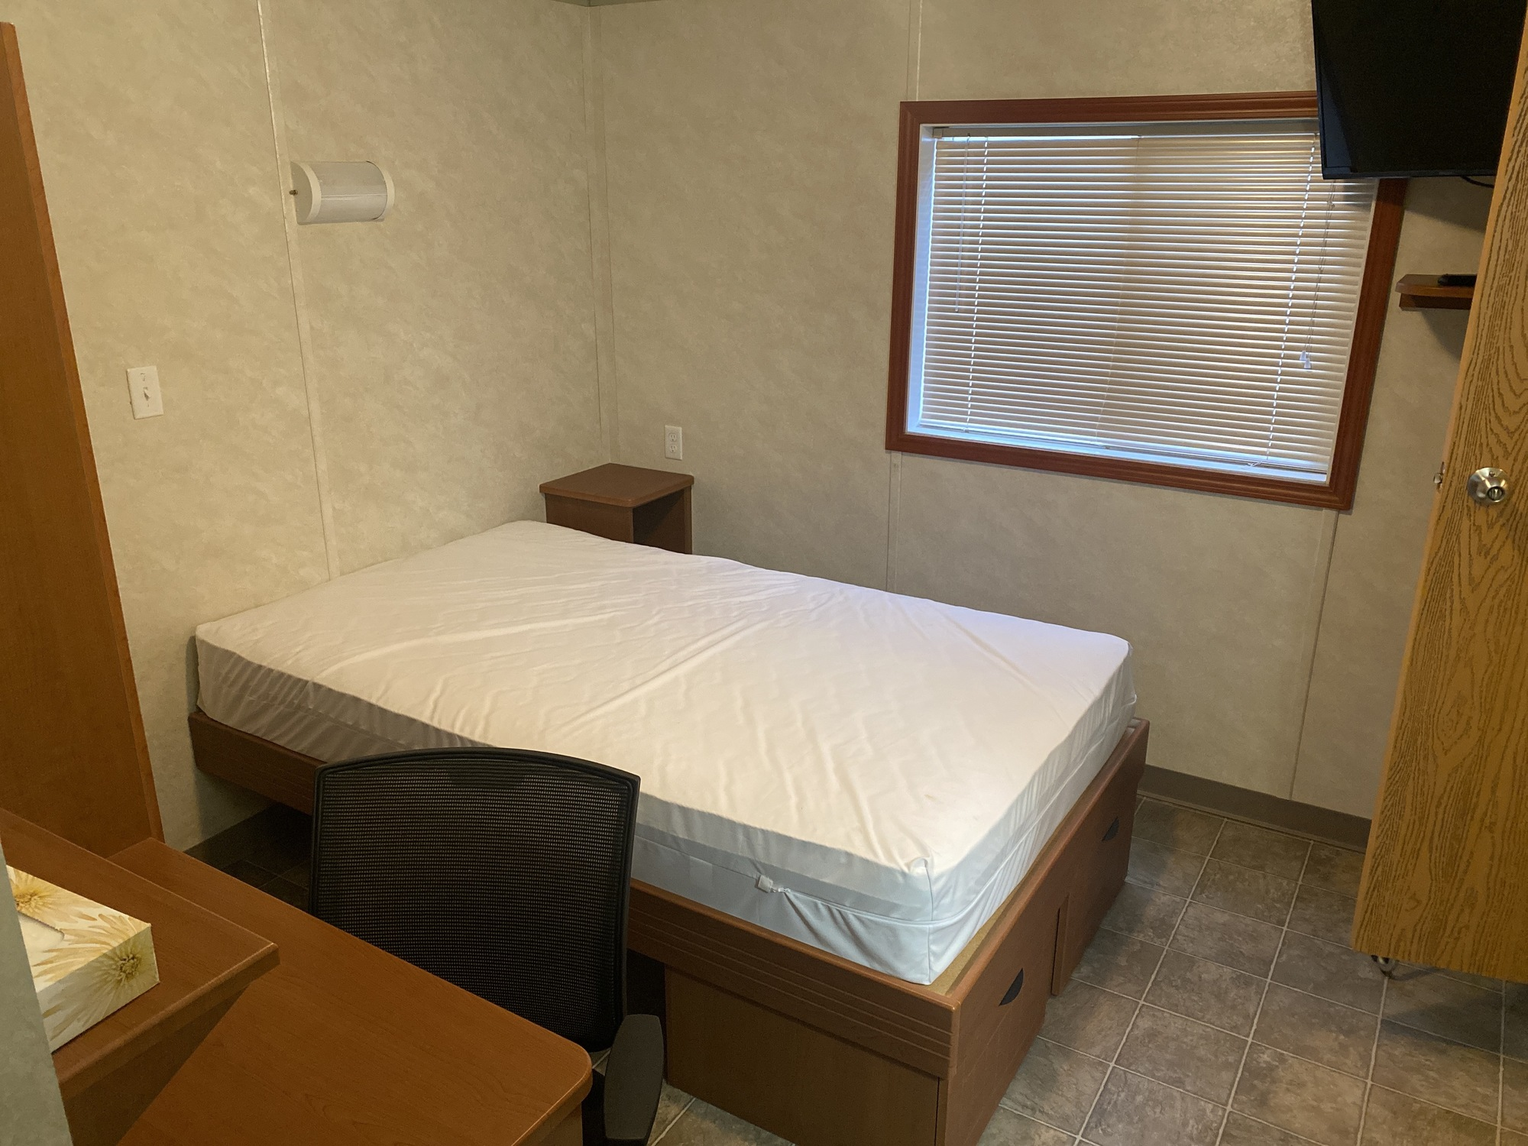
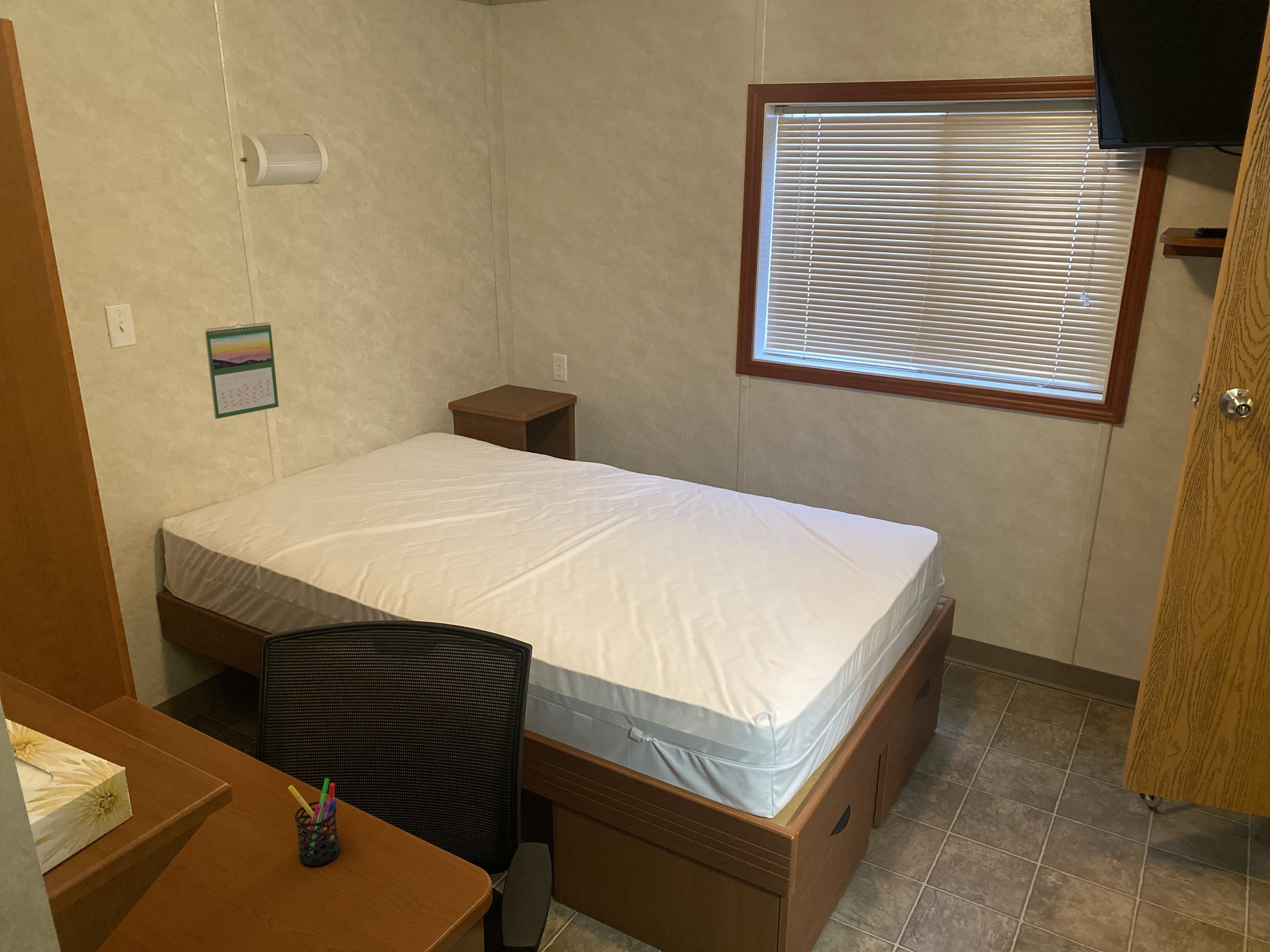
+ pen holder (320, 815)
+ calendar (243, 368)
